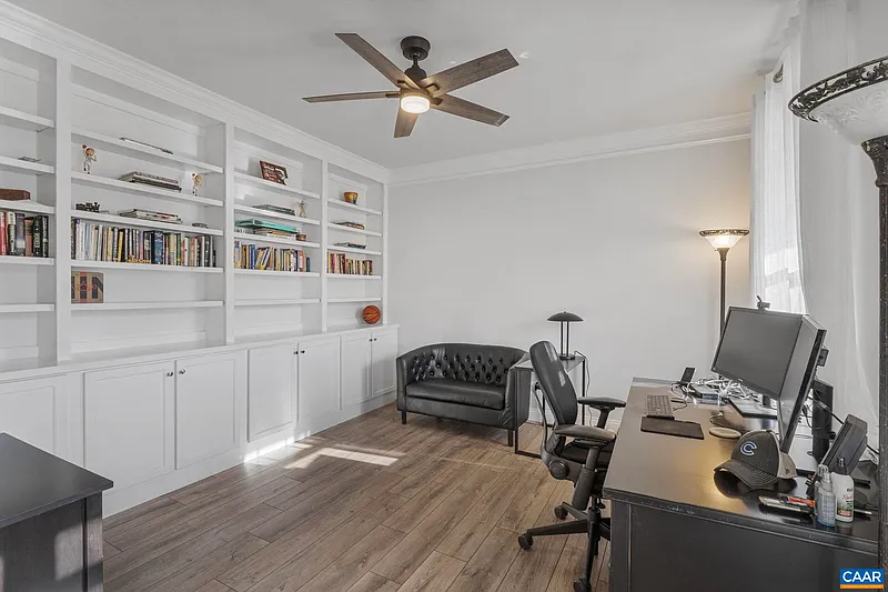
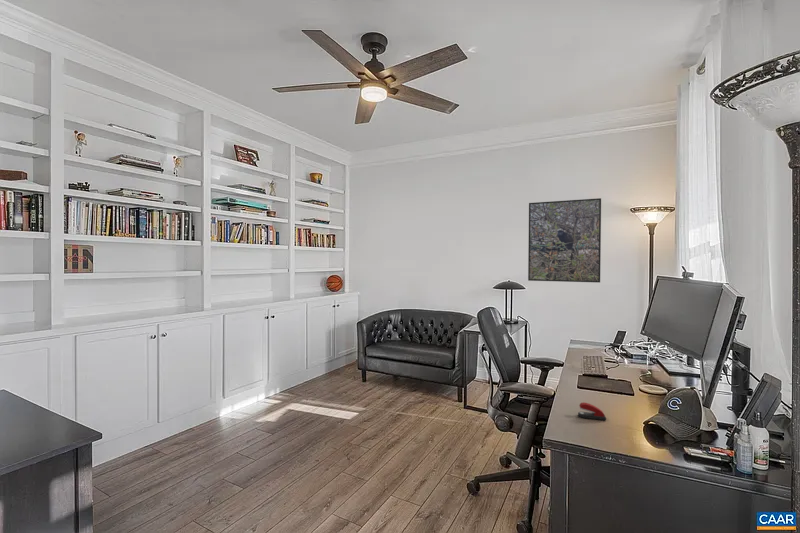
+ stapler (591, 410)
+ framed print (563, 241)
